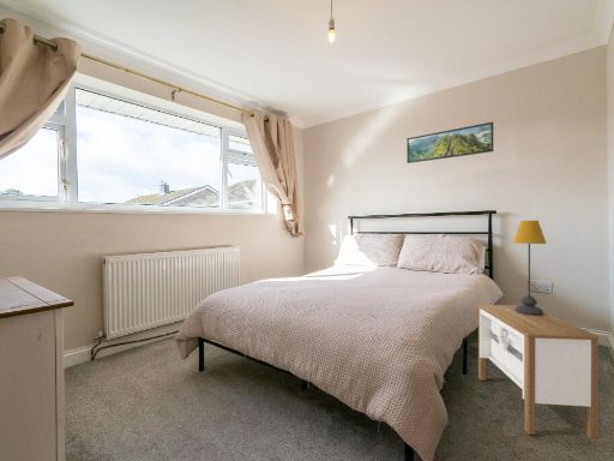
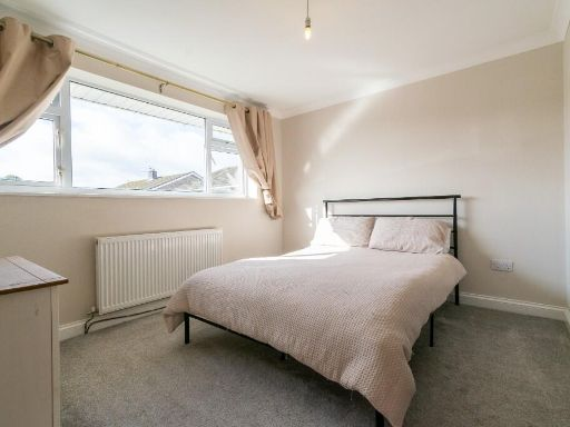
- table lamp (529, 265)
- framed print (446, 144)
- nightstand (529, 360)
